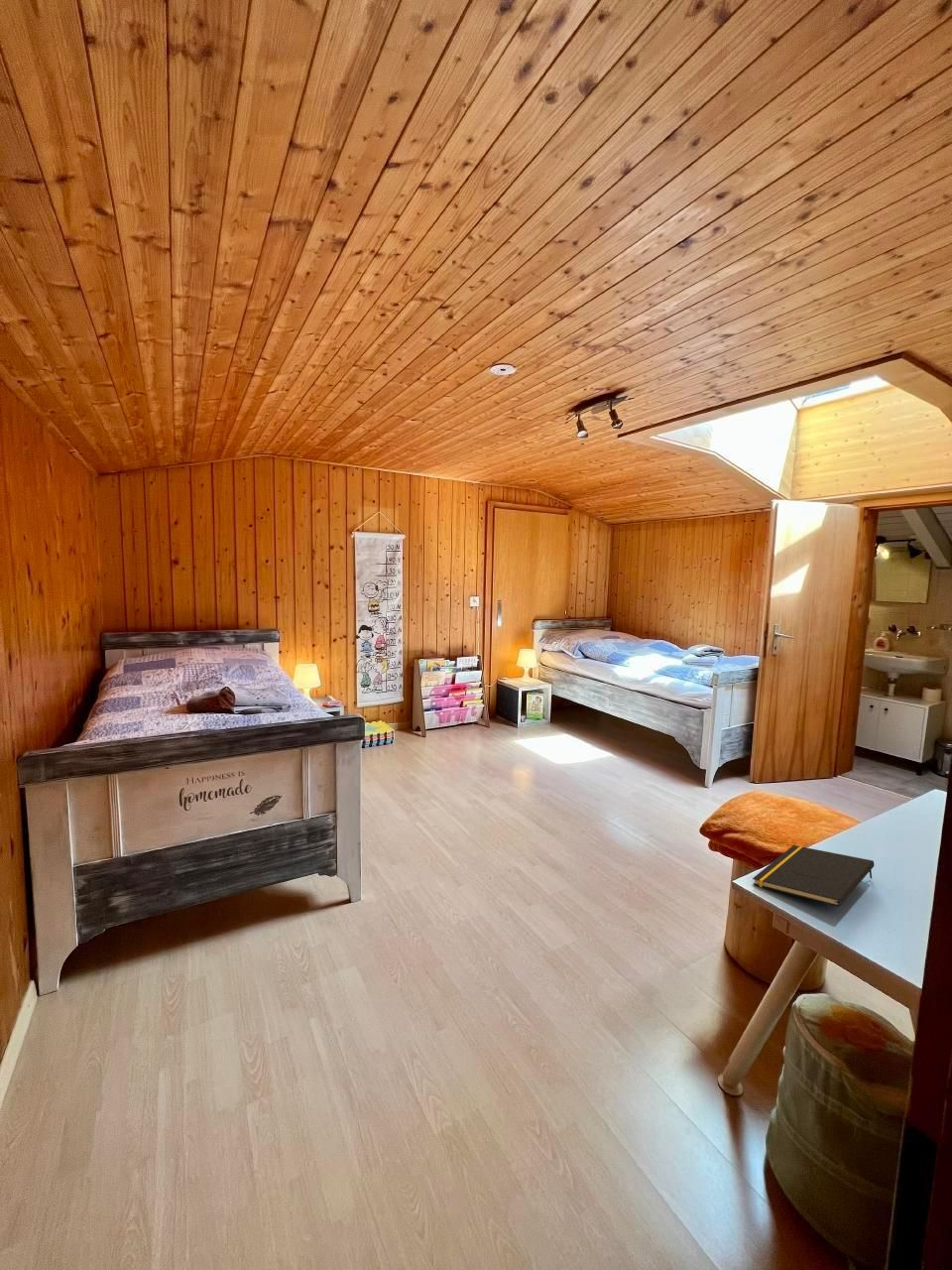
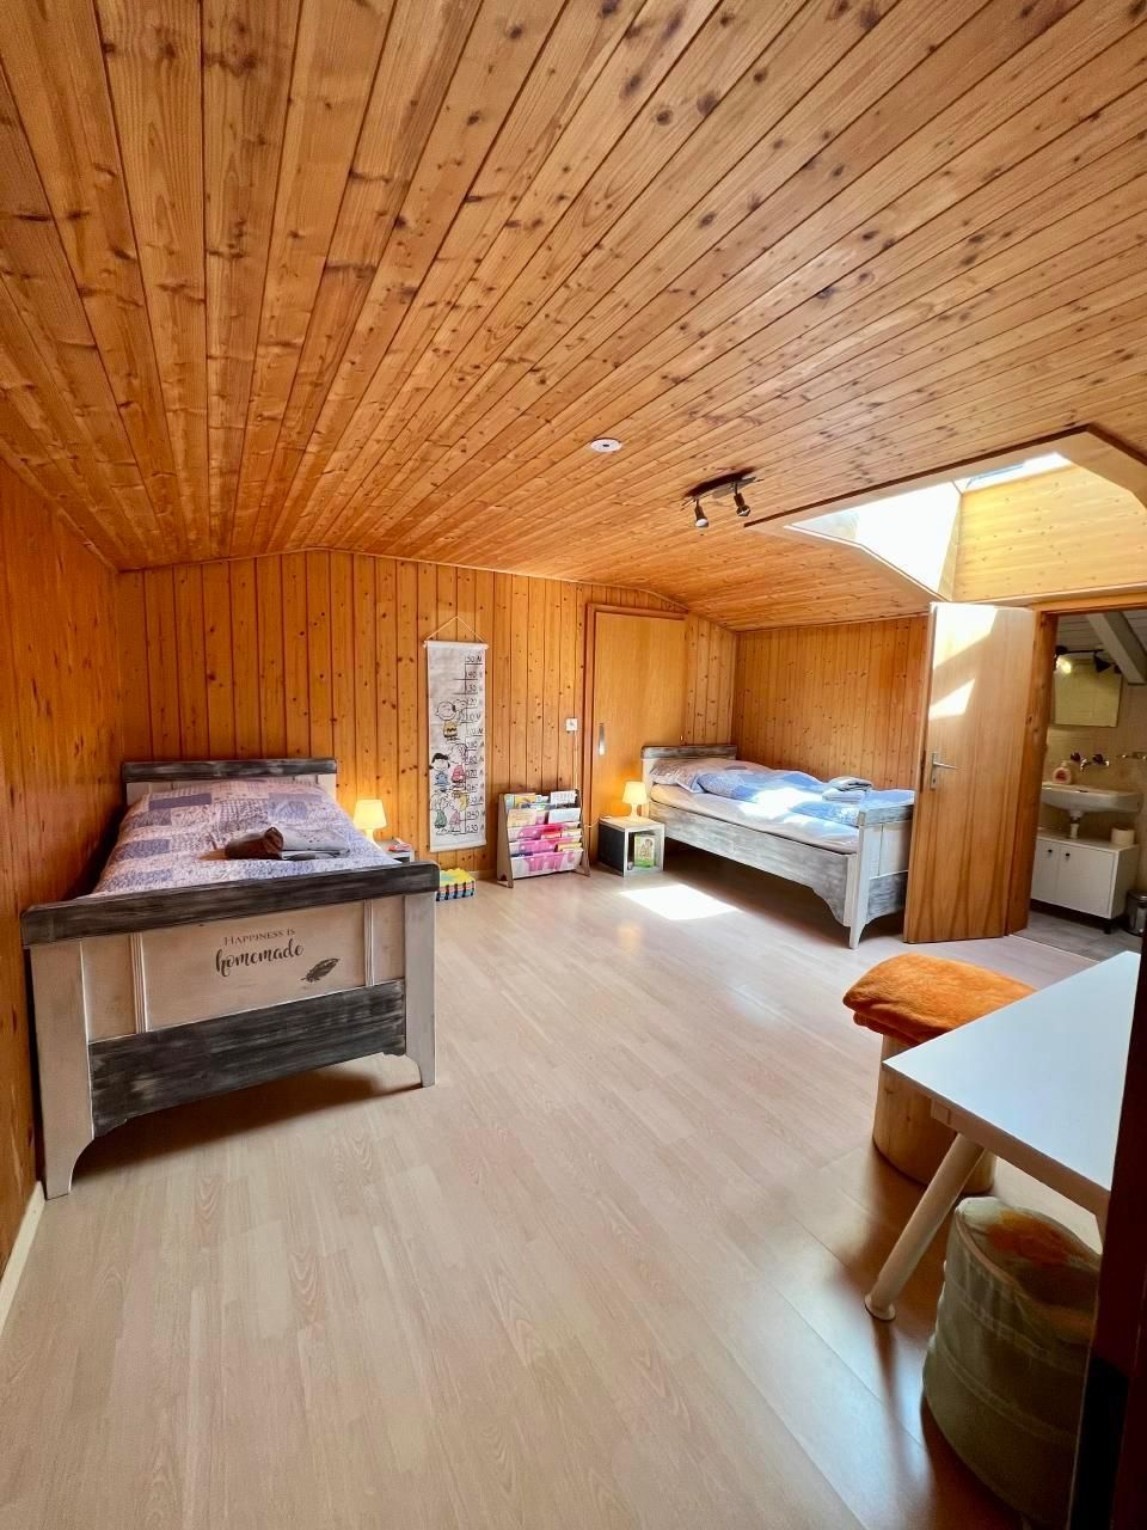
- notepad (813, 872)
